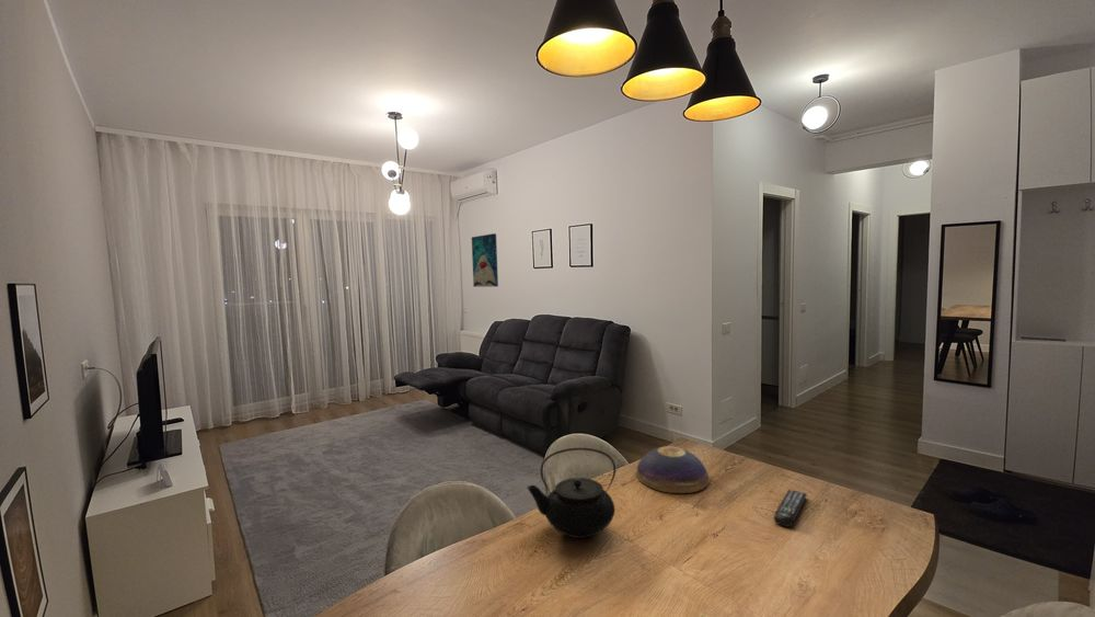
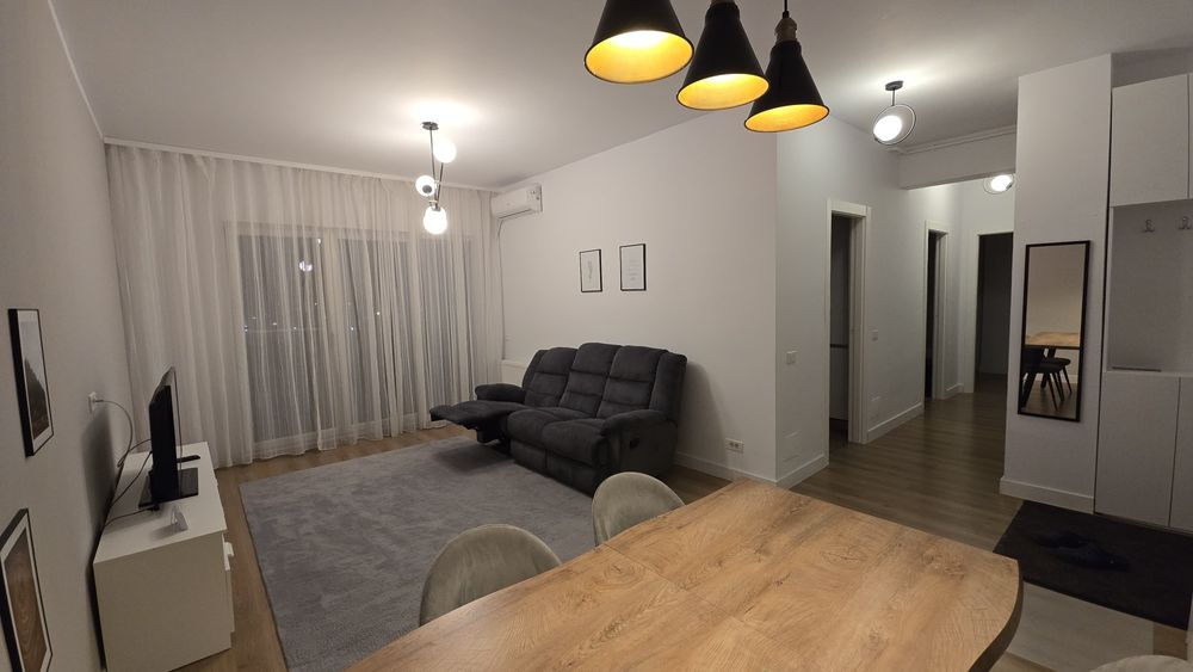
- wall art (484, 261)
- decorative bowl (671, 462)
- teapot (572, 490)
- remote control (791, 505)
